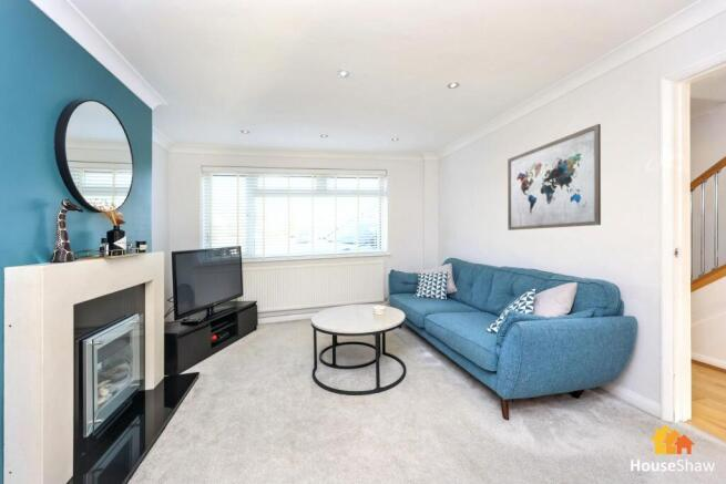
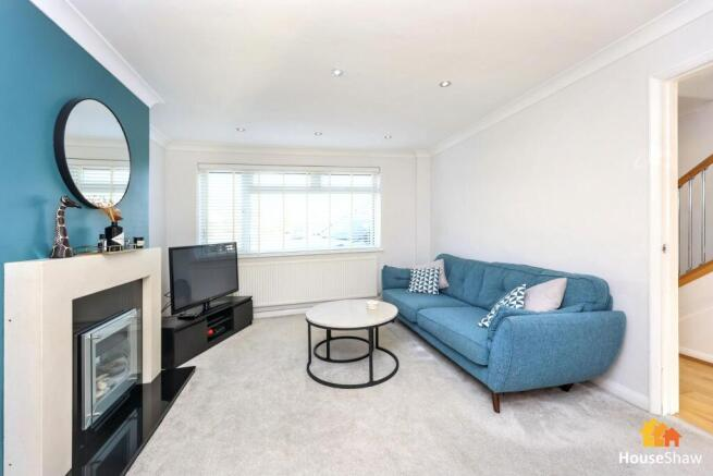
- wall art (545, 186)
